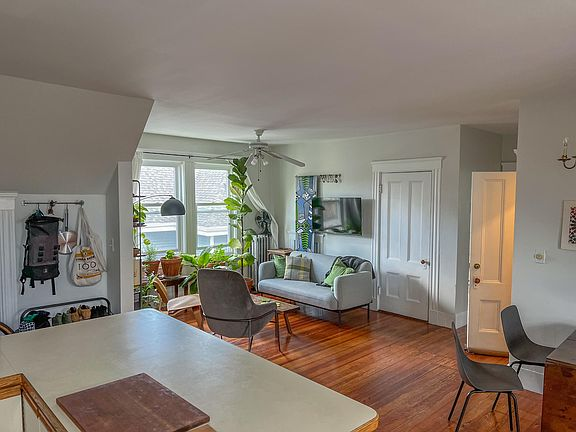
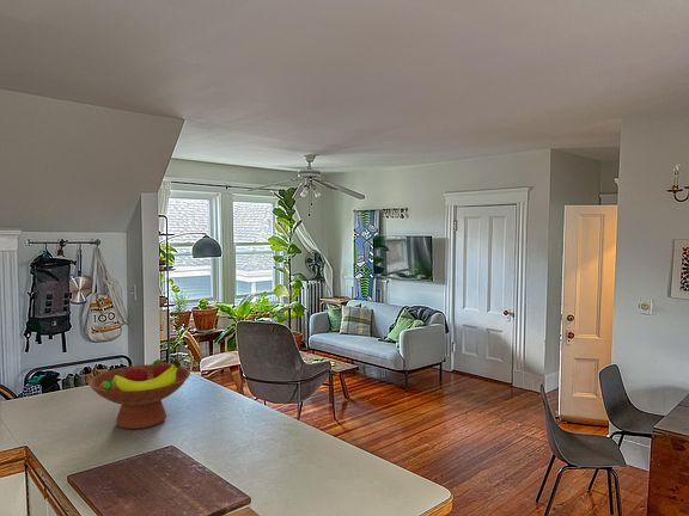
+ fruit bowl (141, 389)
